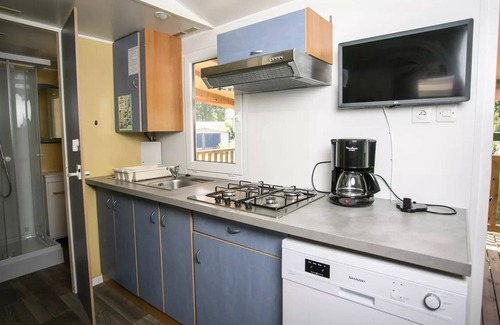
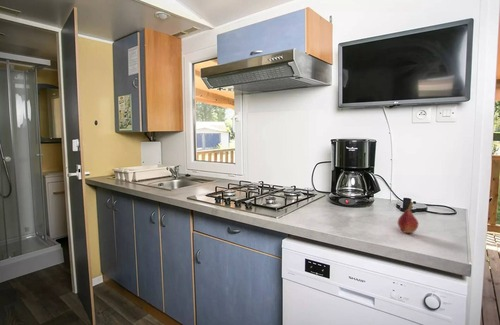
+ fruit (408, 217)
